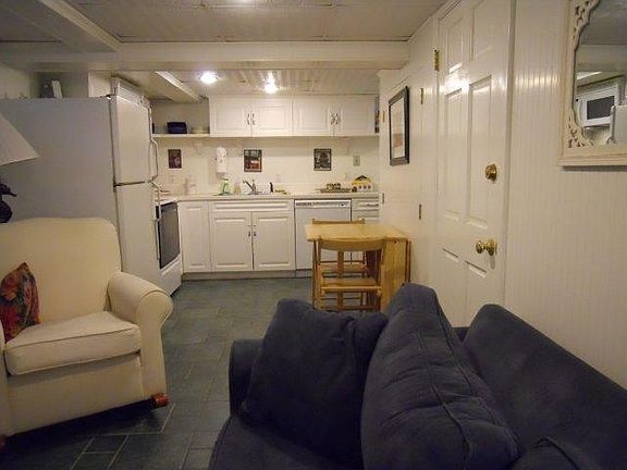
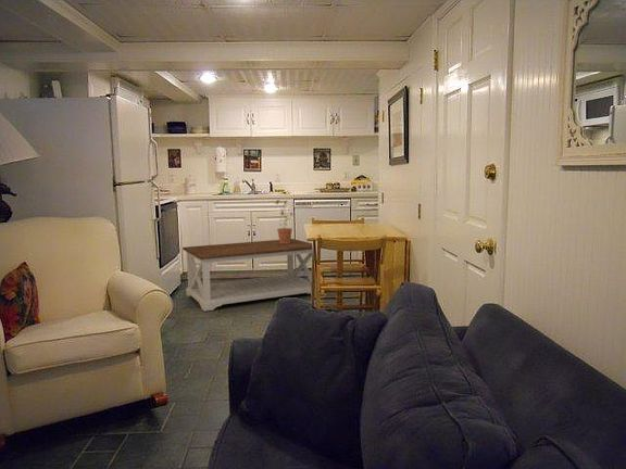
+ coffee table (255, 278)
+ potted plant (285, 220)
